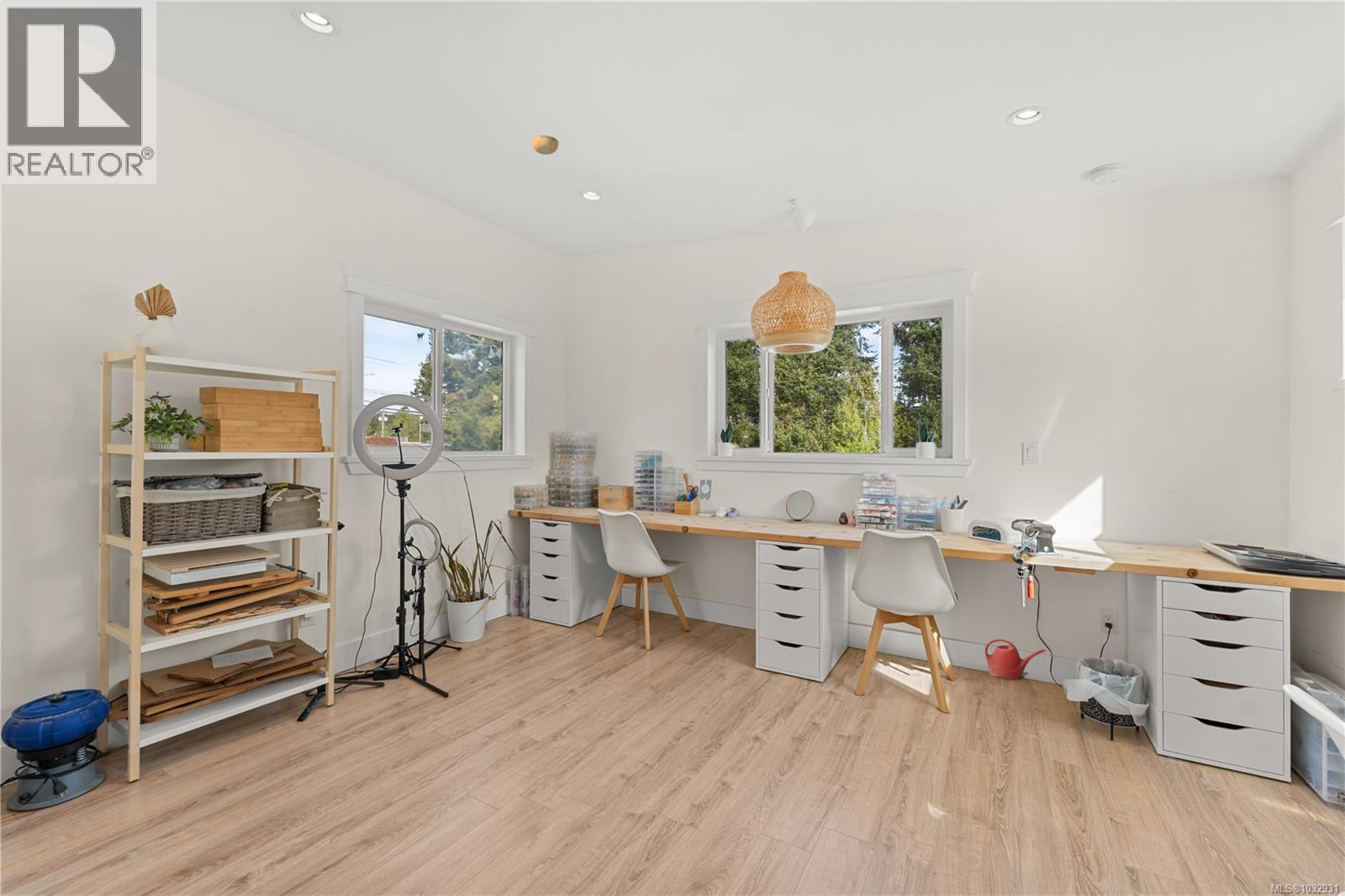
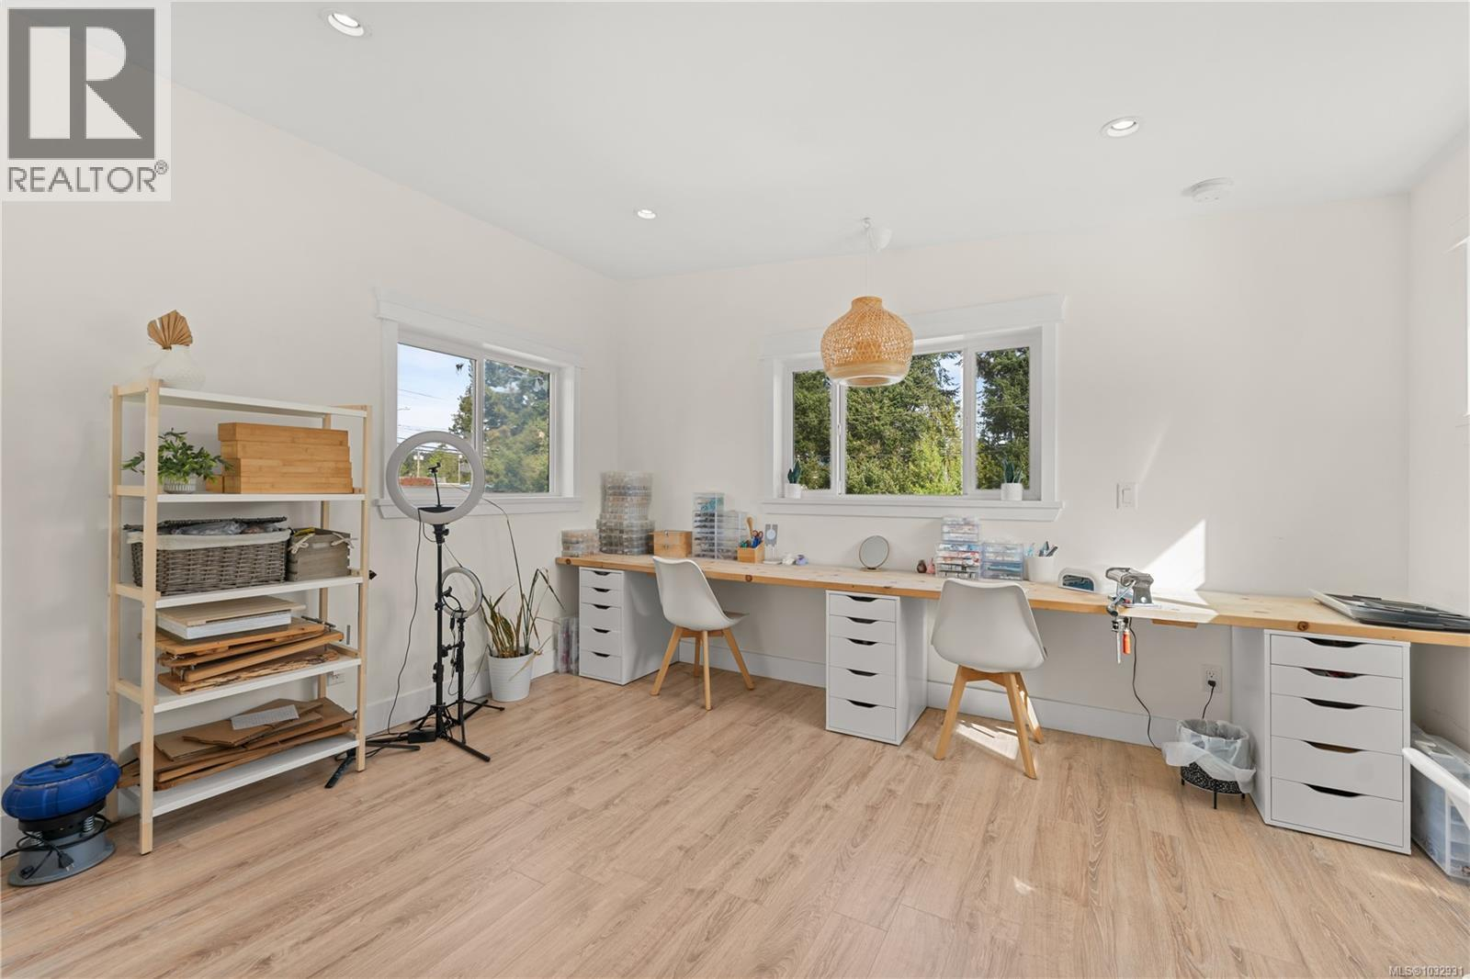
- smoke detector (545, 145)
- watering can (1015, 658)
